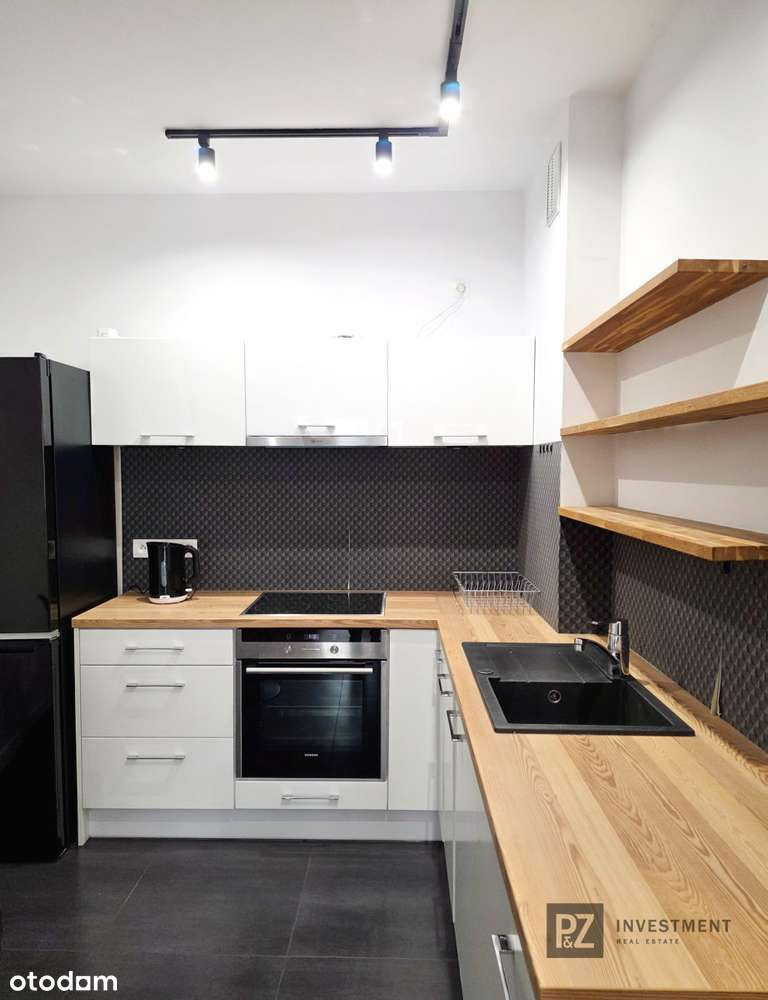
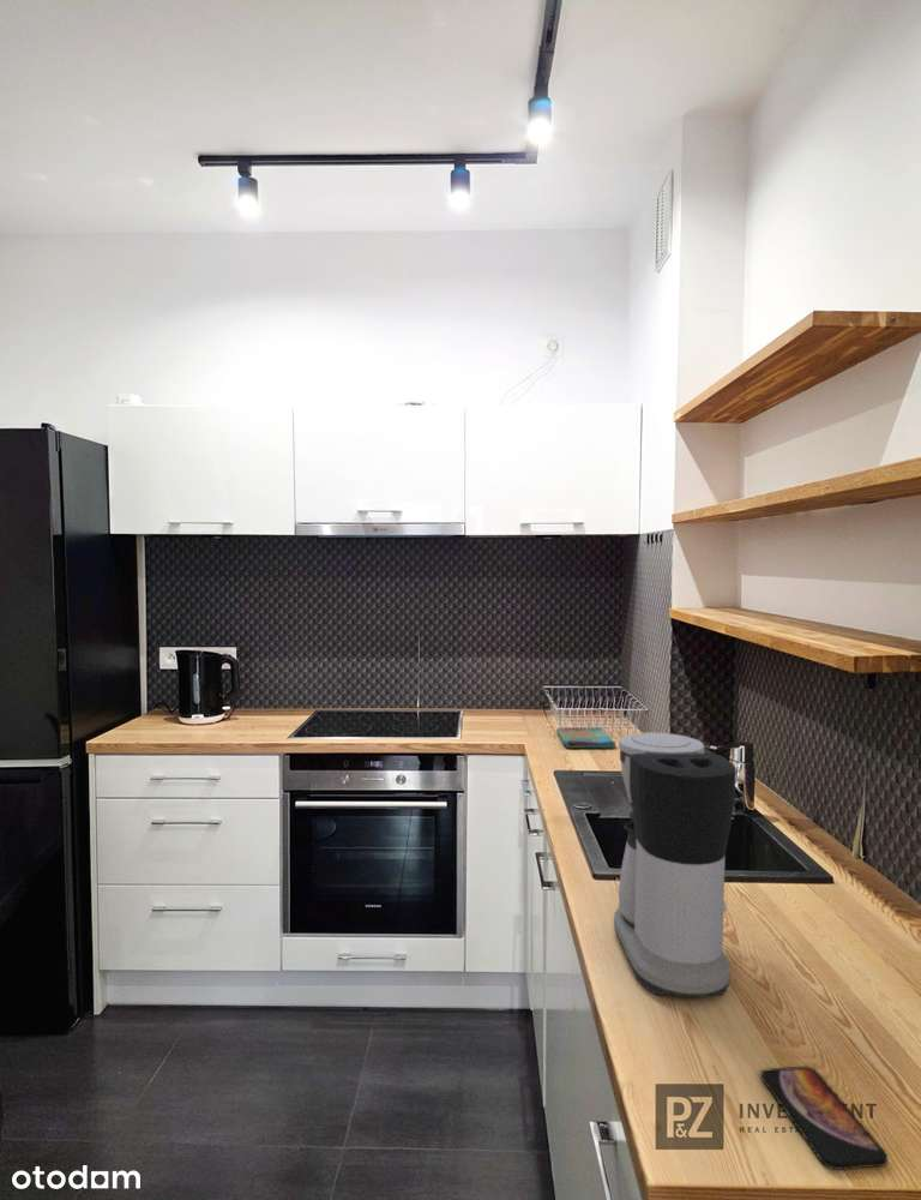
+ dish towel (584, 736)
+ coffee maker (682, 852)
+ smartphone (819, 1114)
